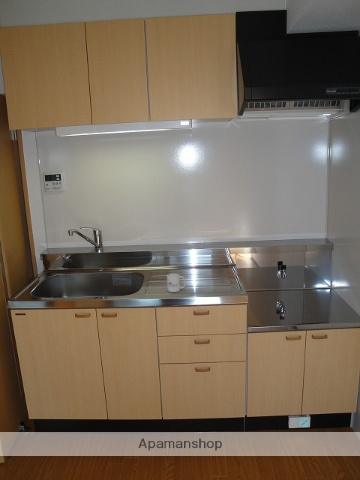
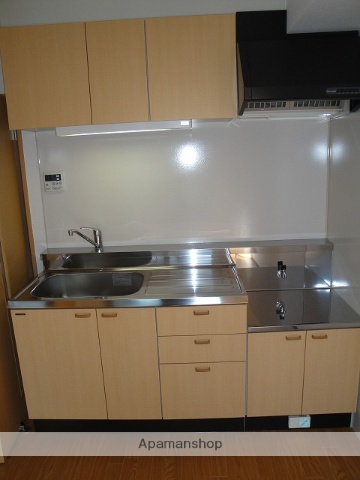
- mug (176, 282)
